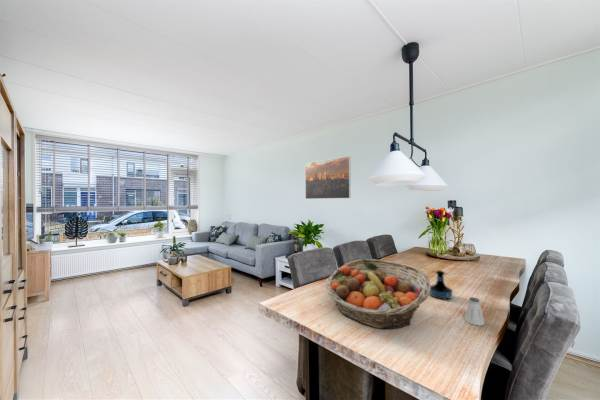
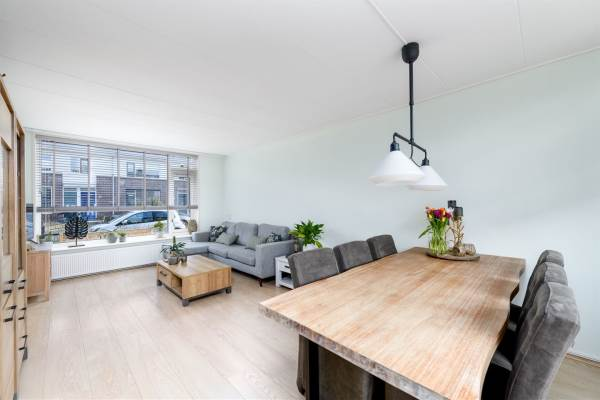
- fruit basket (374, 289)
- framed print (326, 179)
- tequila bottle (440, 283)
- saltshaker (474, 310)
